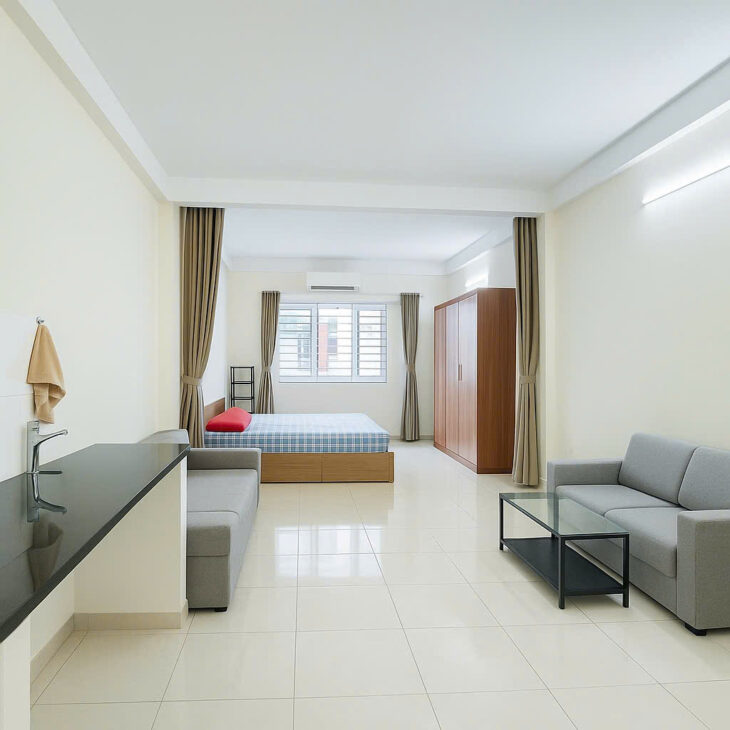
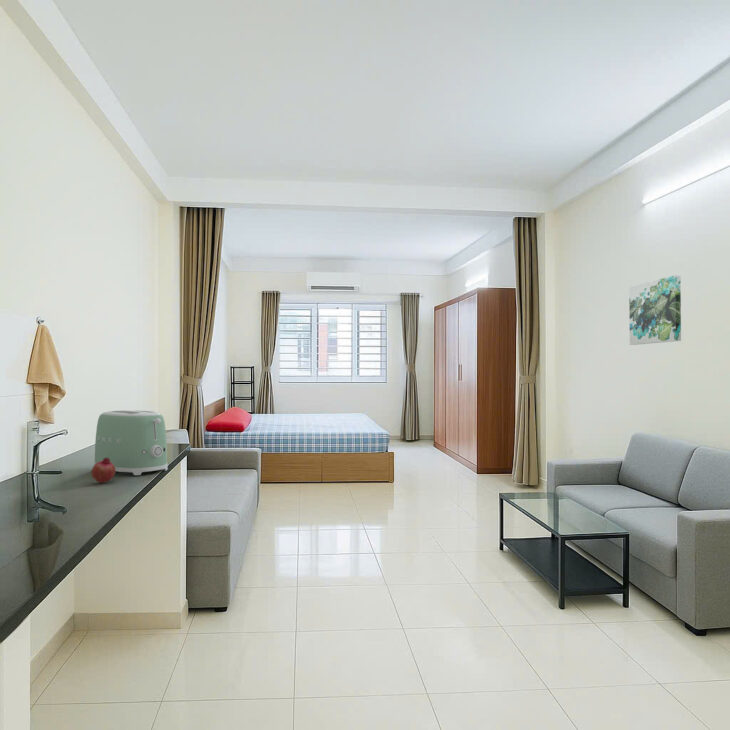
+ toaster (130, 439)
+ fruit (103, 469)
+ wall art (653, 312)
